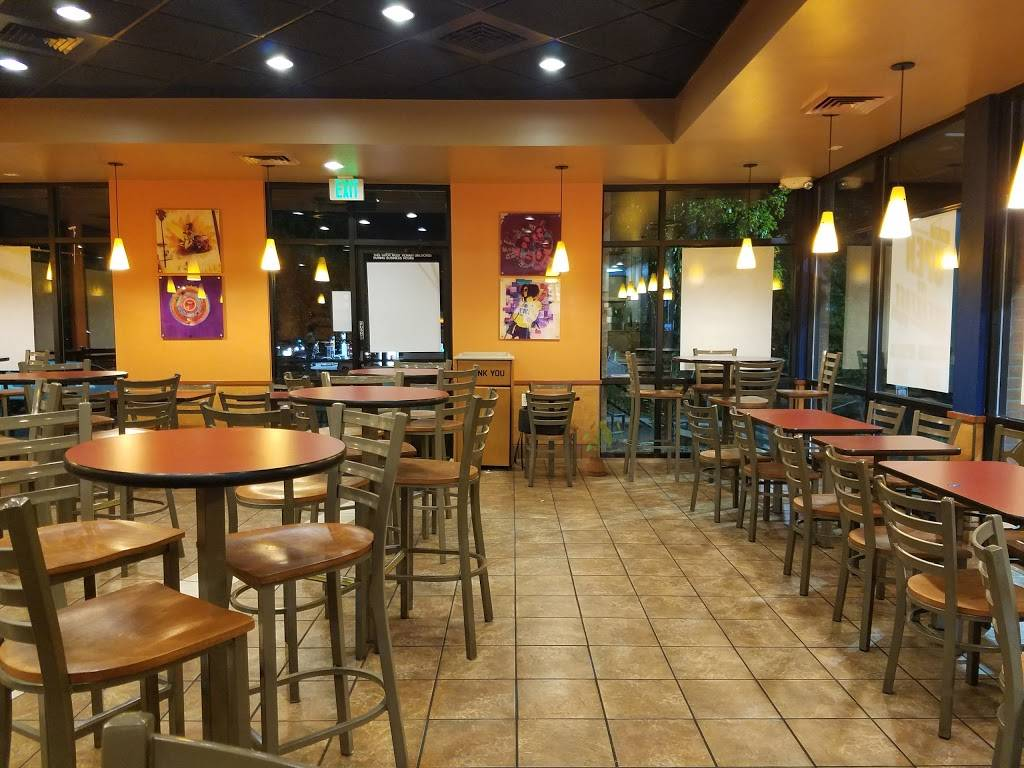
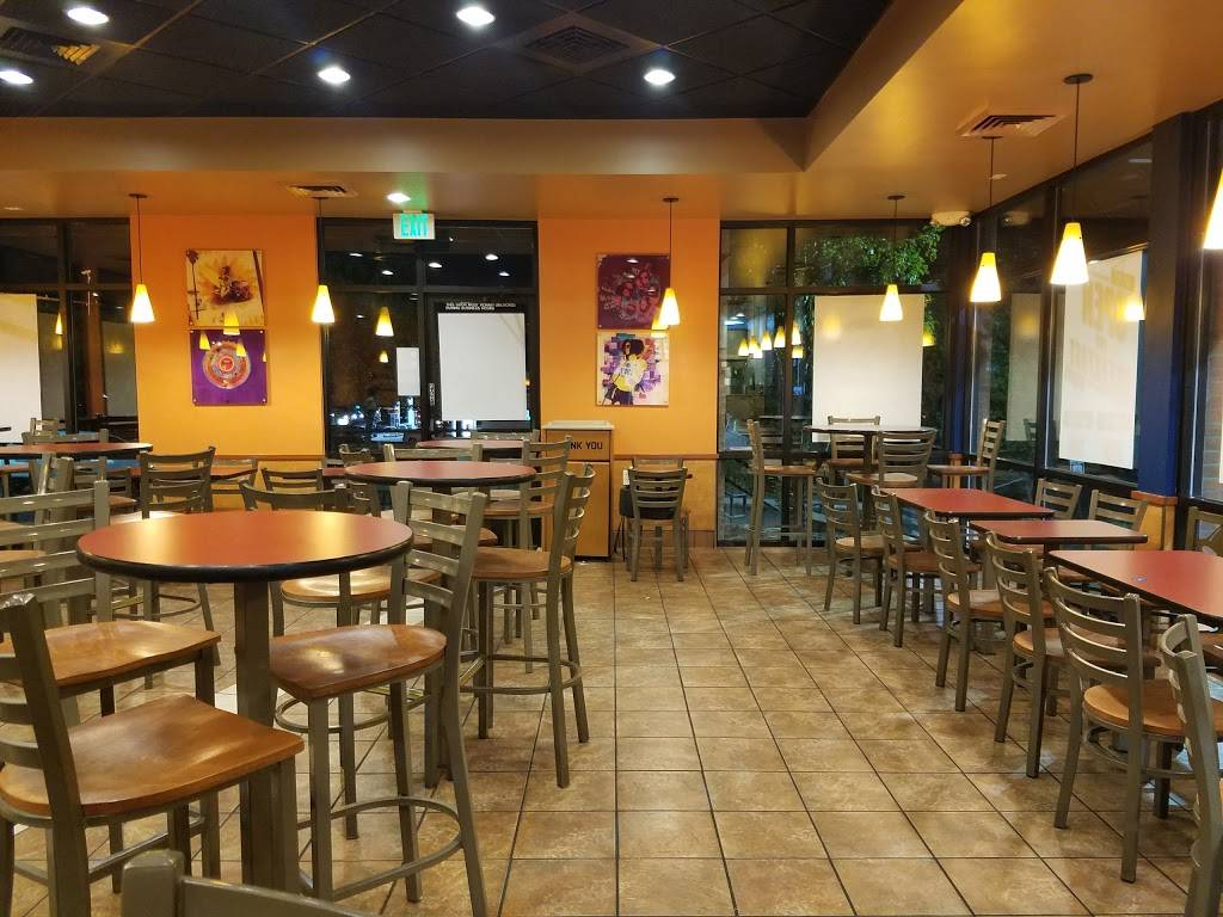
- house plant (599, 448)
